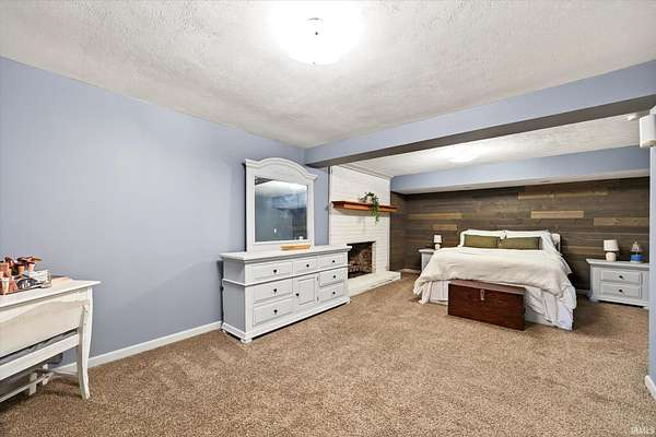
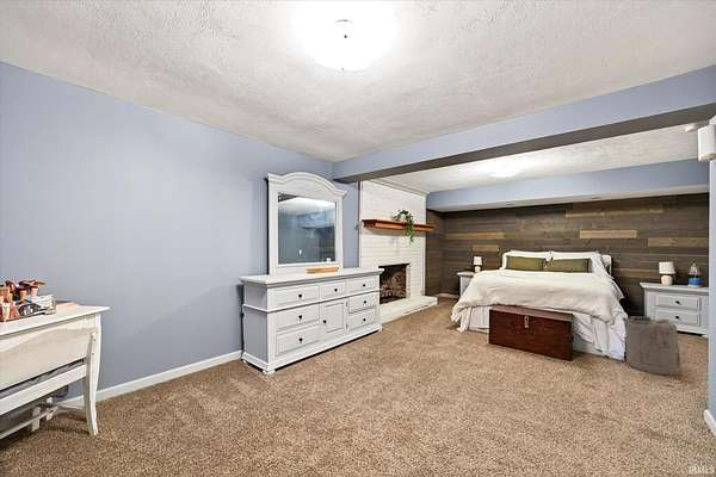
+ laundry hamper (653, 342)
